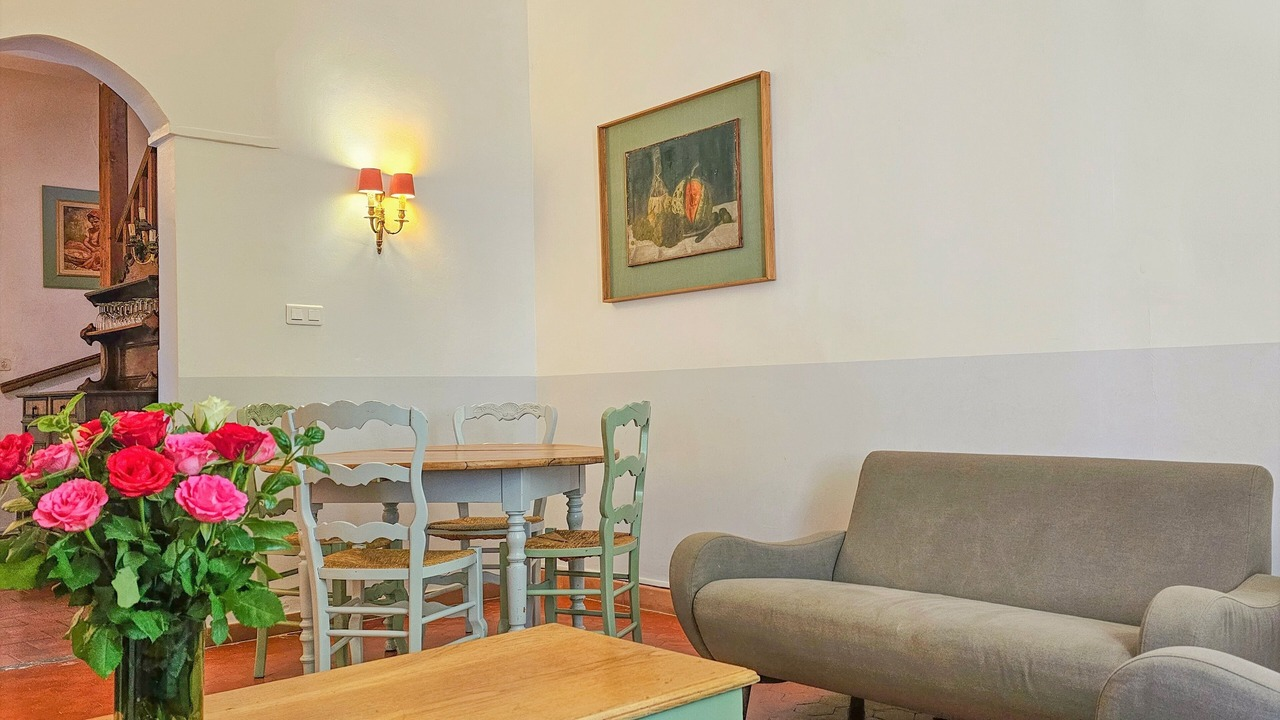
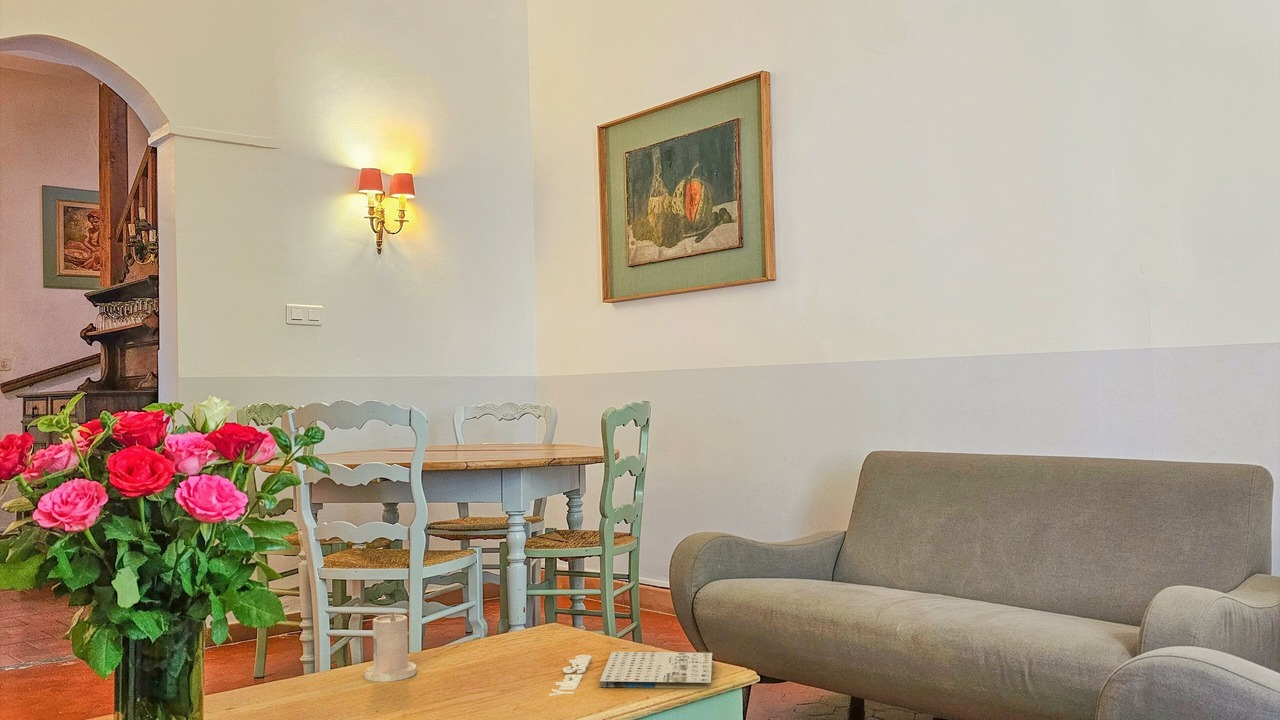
+ magazine (635, 672)
+ candle (389, 642)
